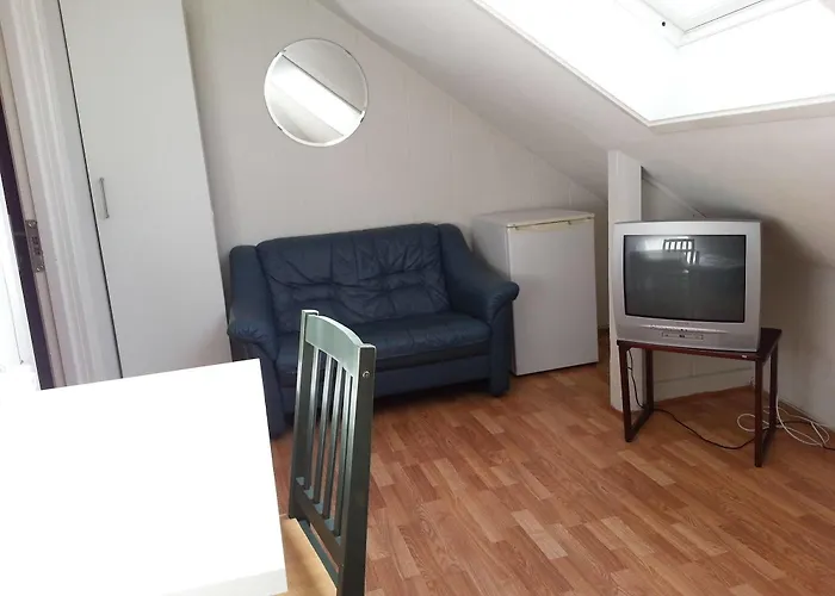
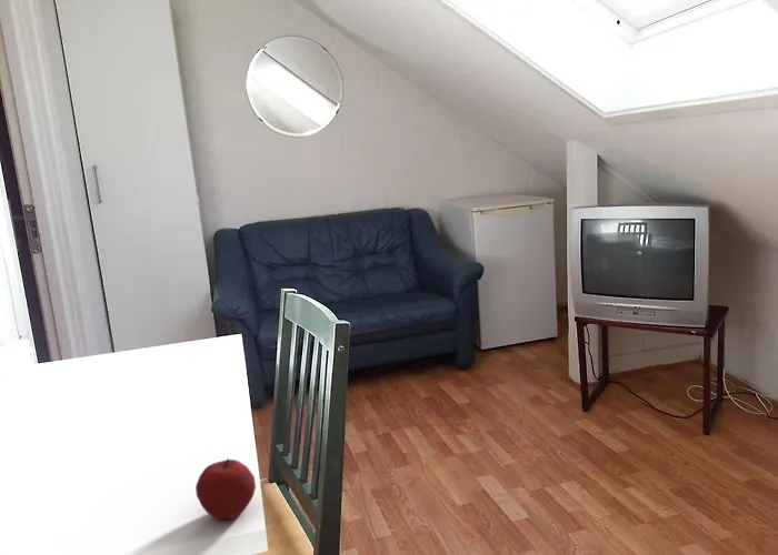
+ apple (226, 486)
